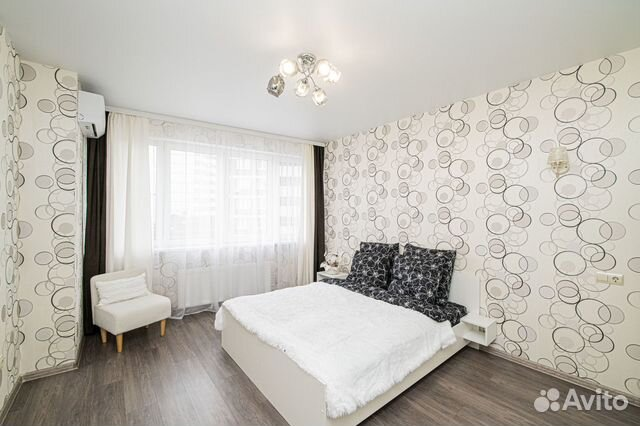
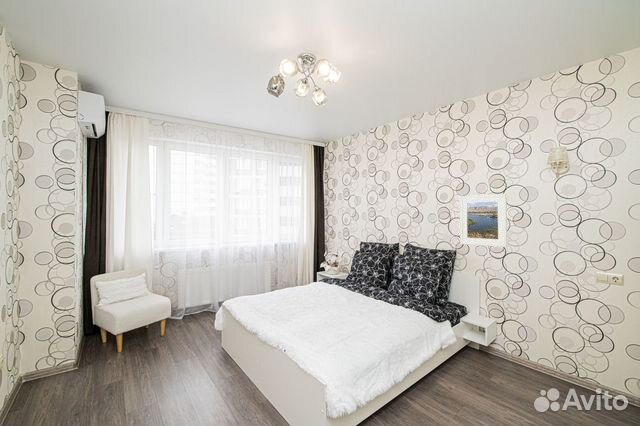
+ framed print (482, 220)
